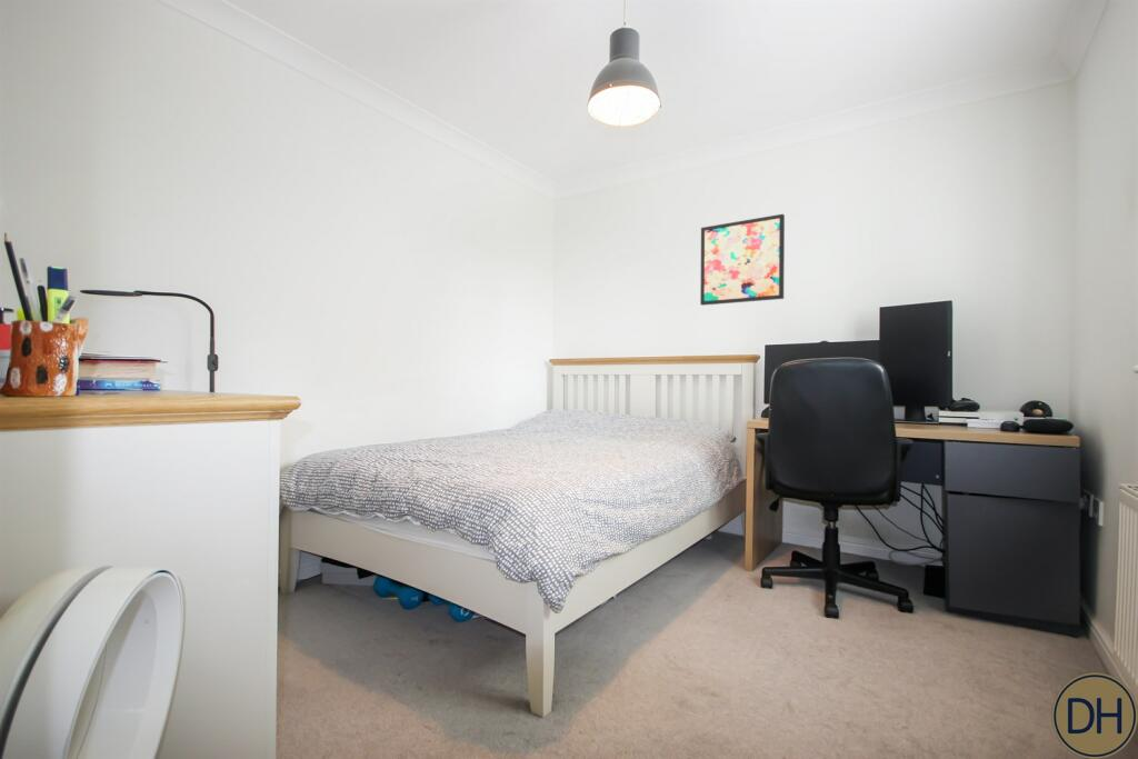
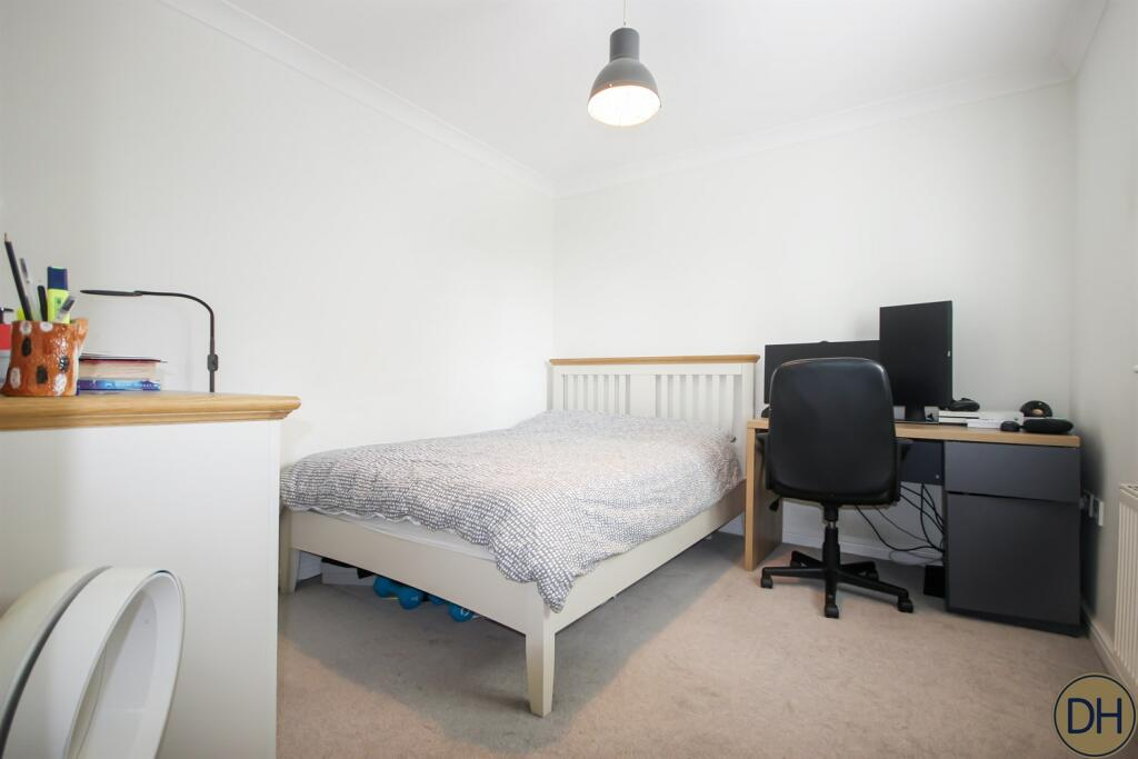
- wall art (740, 261)
